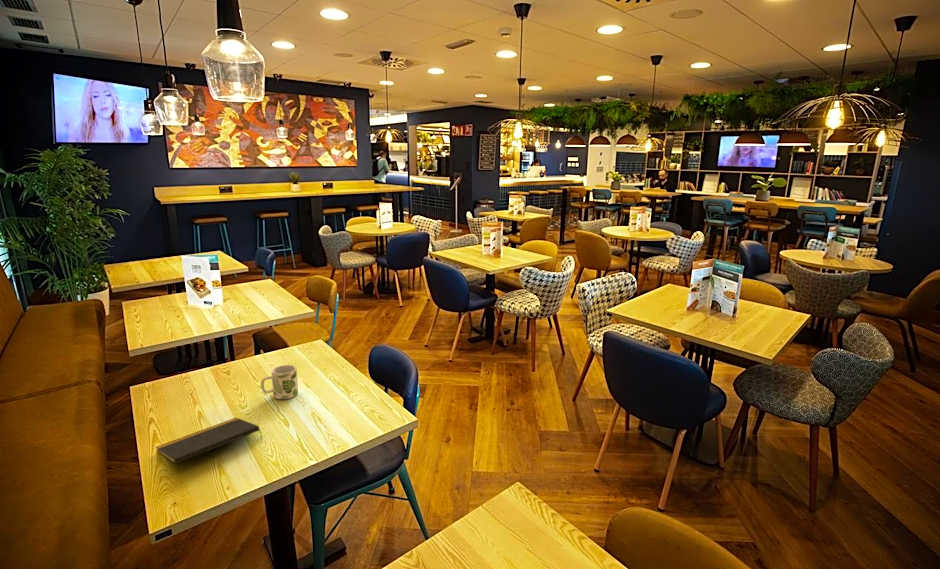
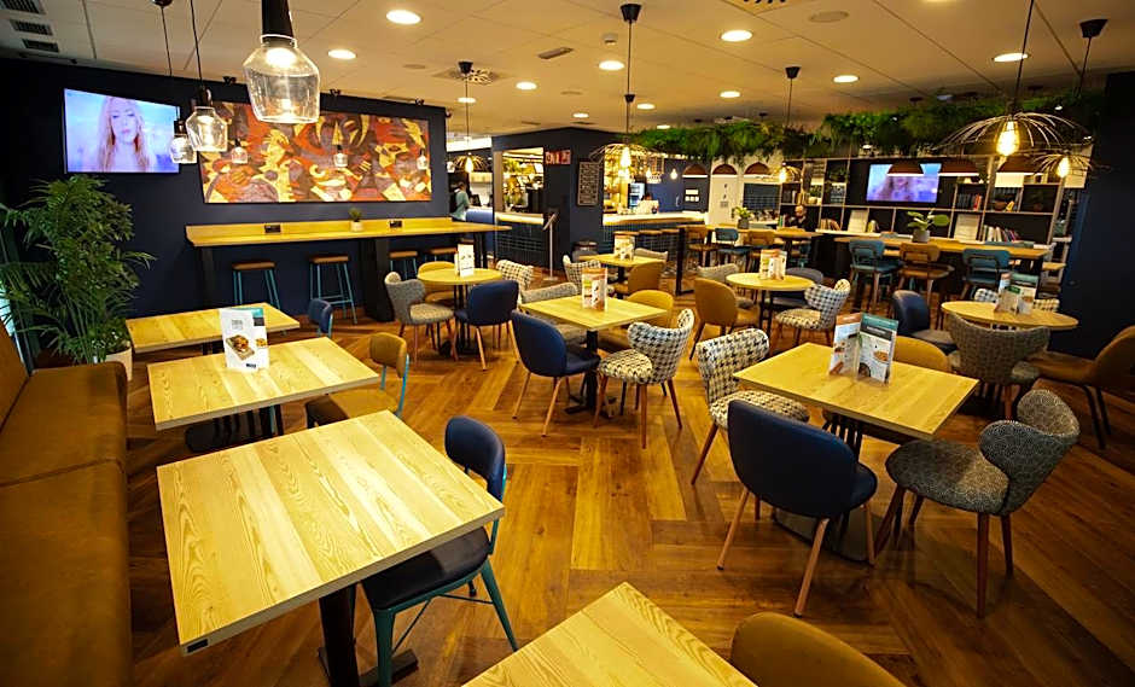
- mug (279, 382)
- notepad (208, 438)
